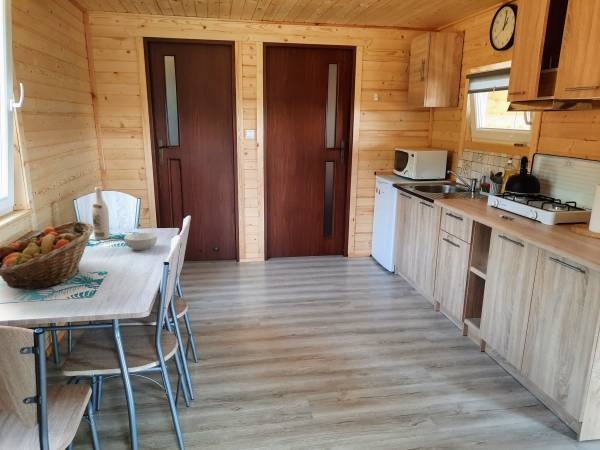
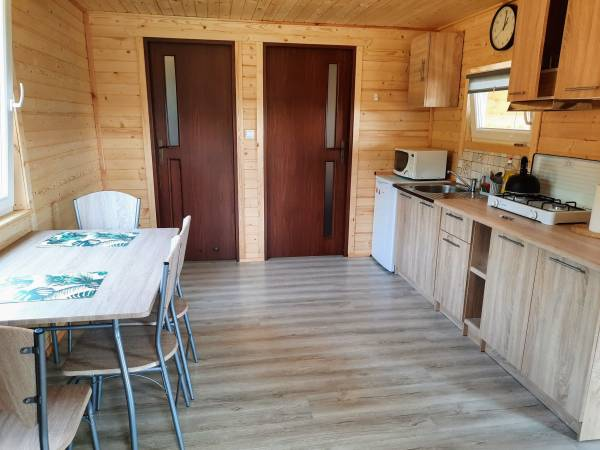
- cereal bowl (141, 242)
- fruit basket (45, 252)
- wine bottle (100, 212)
